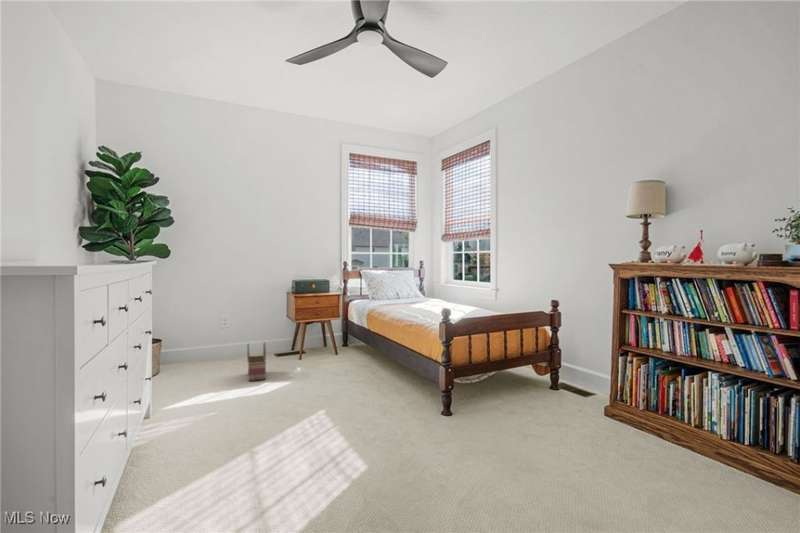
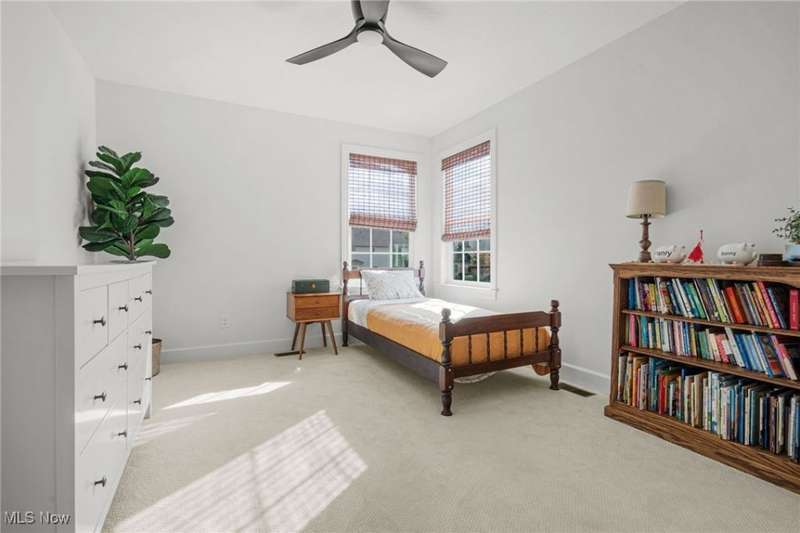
- basket (256, 359)
